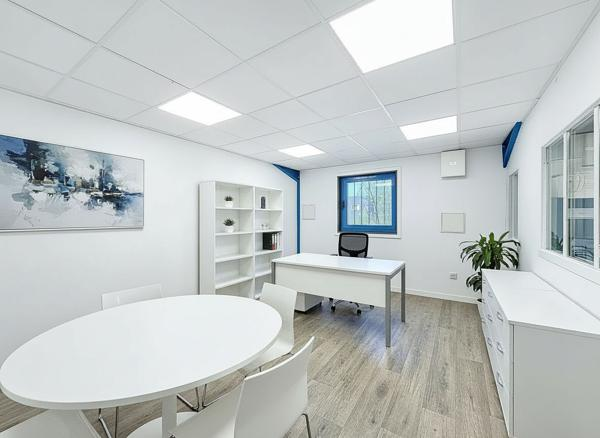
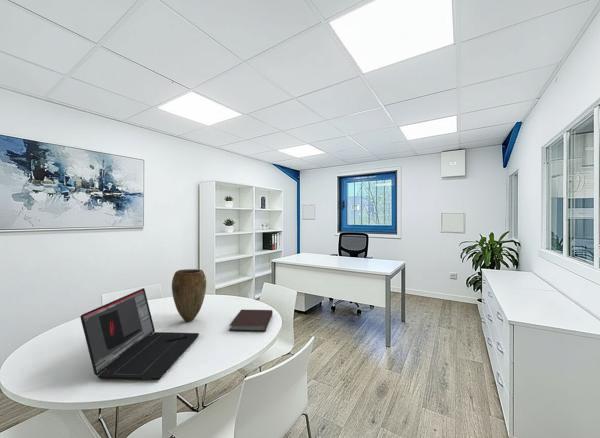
+ notebook (252, 319)
+ vase (189, 295)
+ laptop (149, 327)
